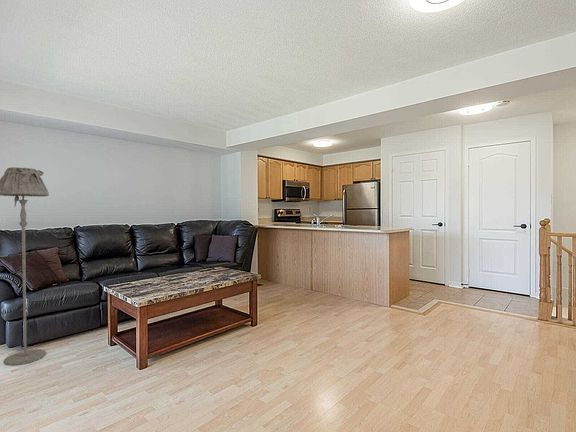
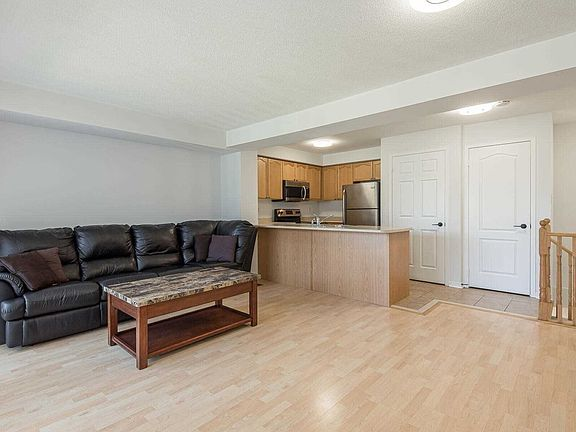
- floor lamp (23, 263)
